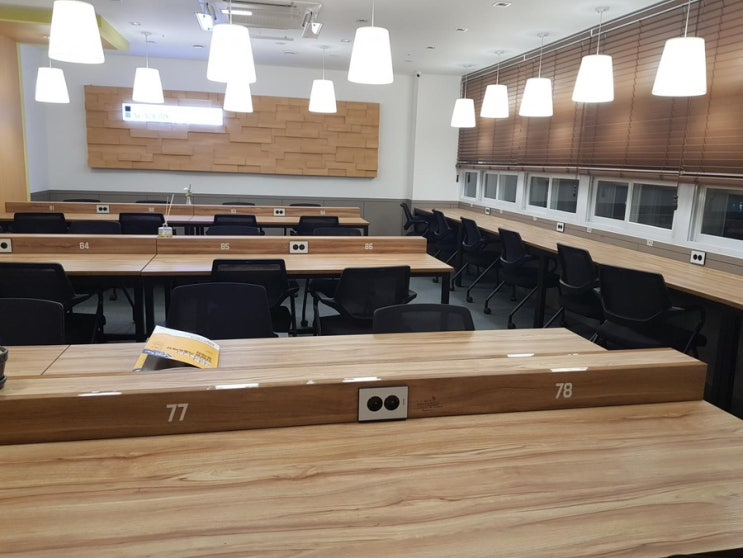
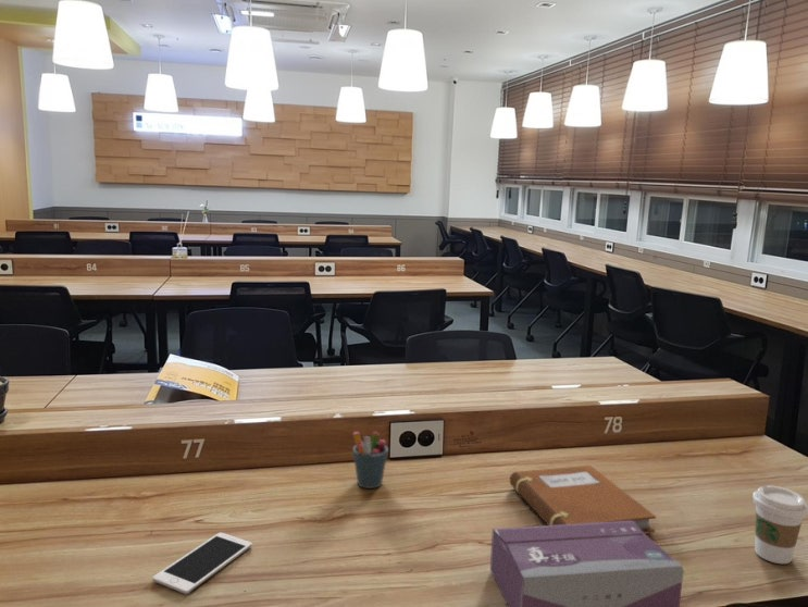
+ tissue box (581, 568)
+ cell phone (204, 560)
+ notebook (575, 498)
+ pen holder (370, 456)
+ coffee cup (776, 524)
